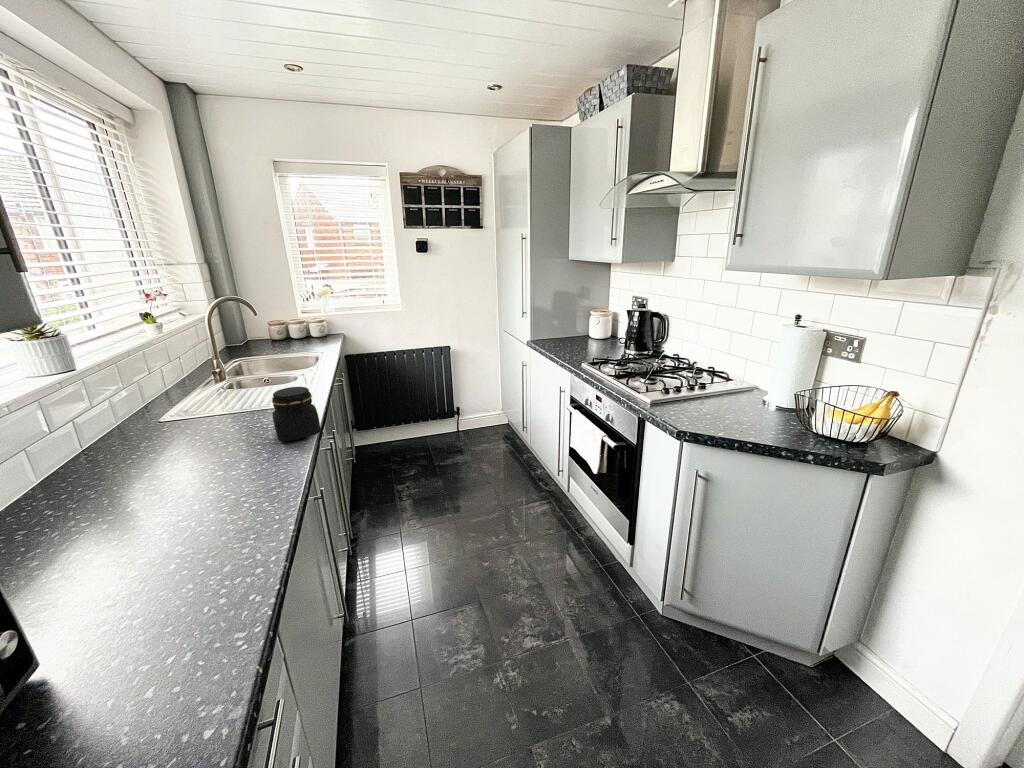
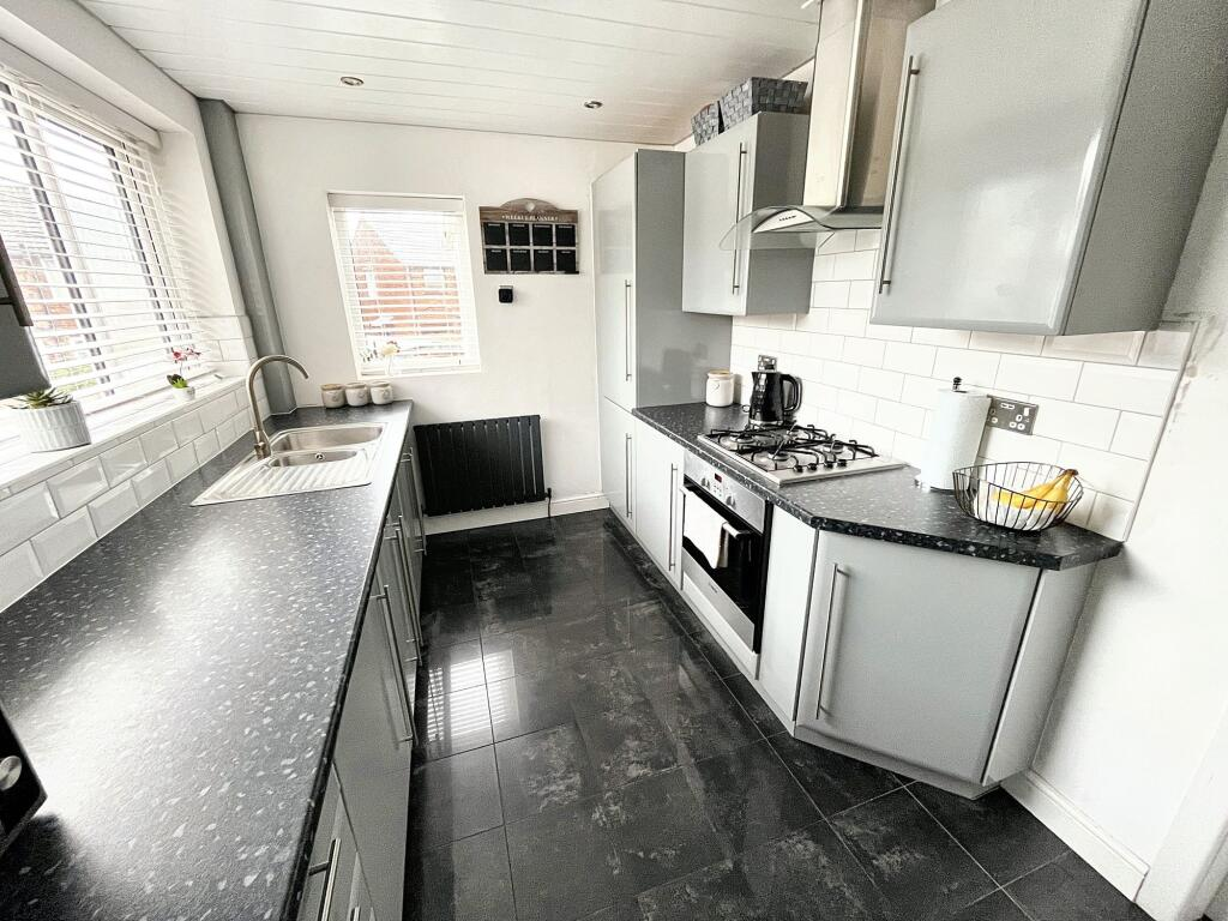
- jar (294, 413)
